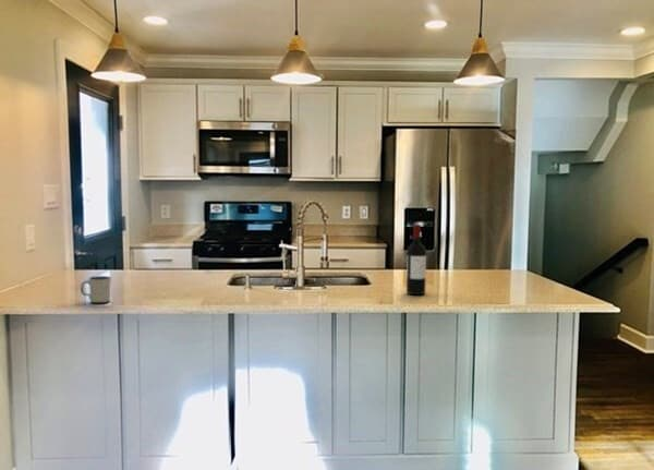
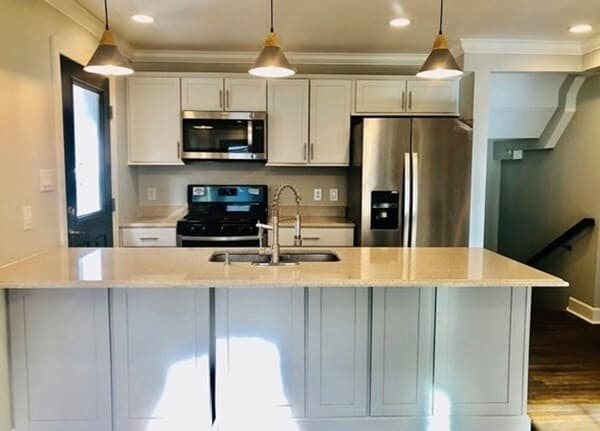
- wine bottle (416, 258)
- mug (96, 289)
